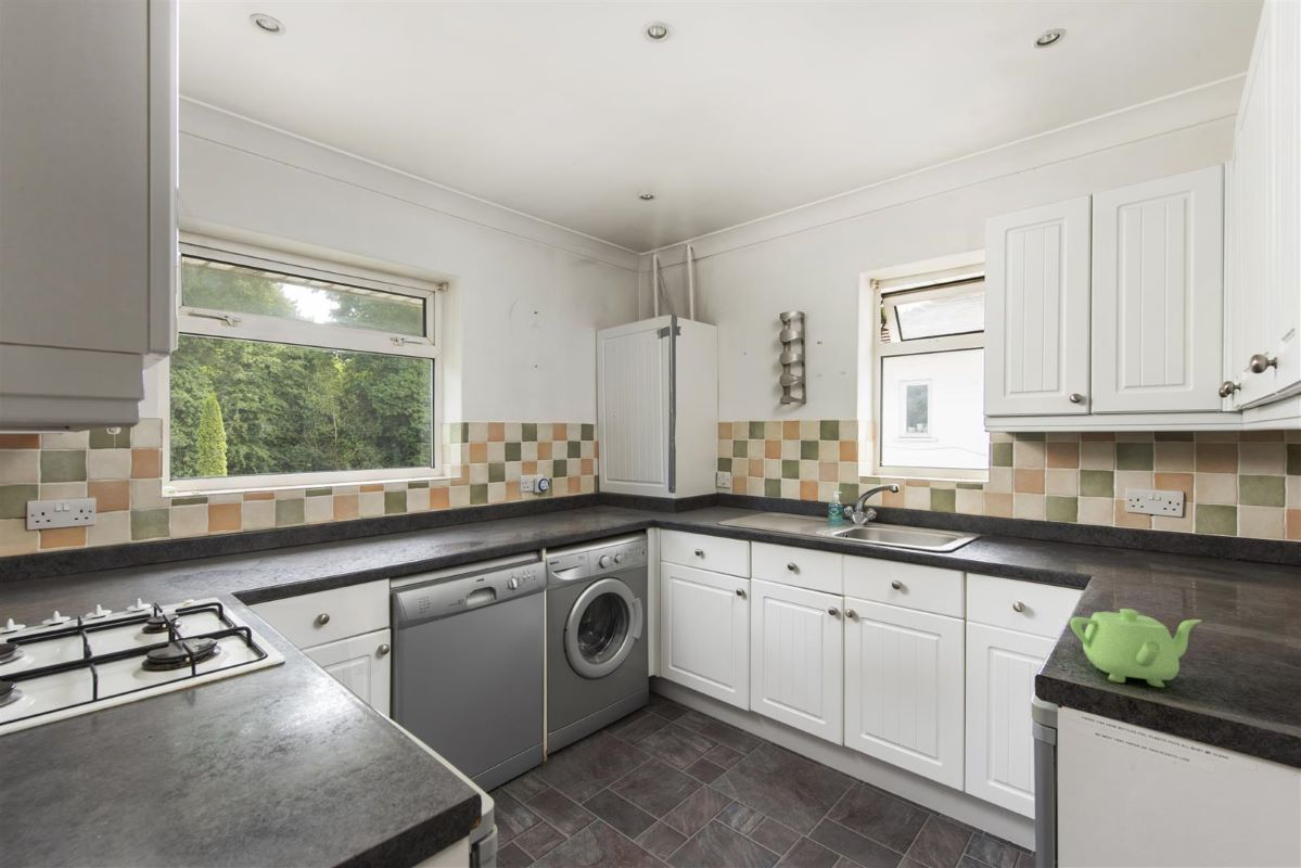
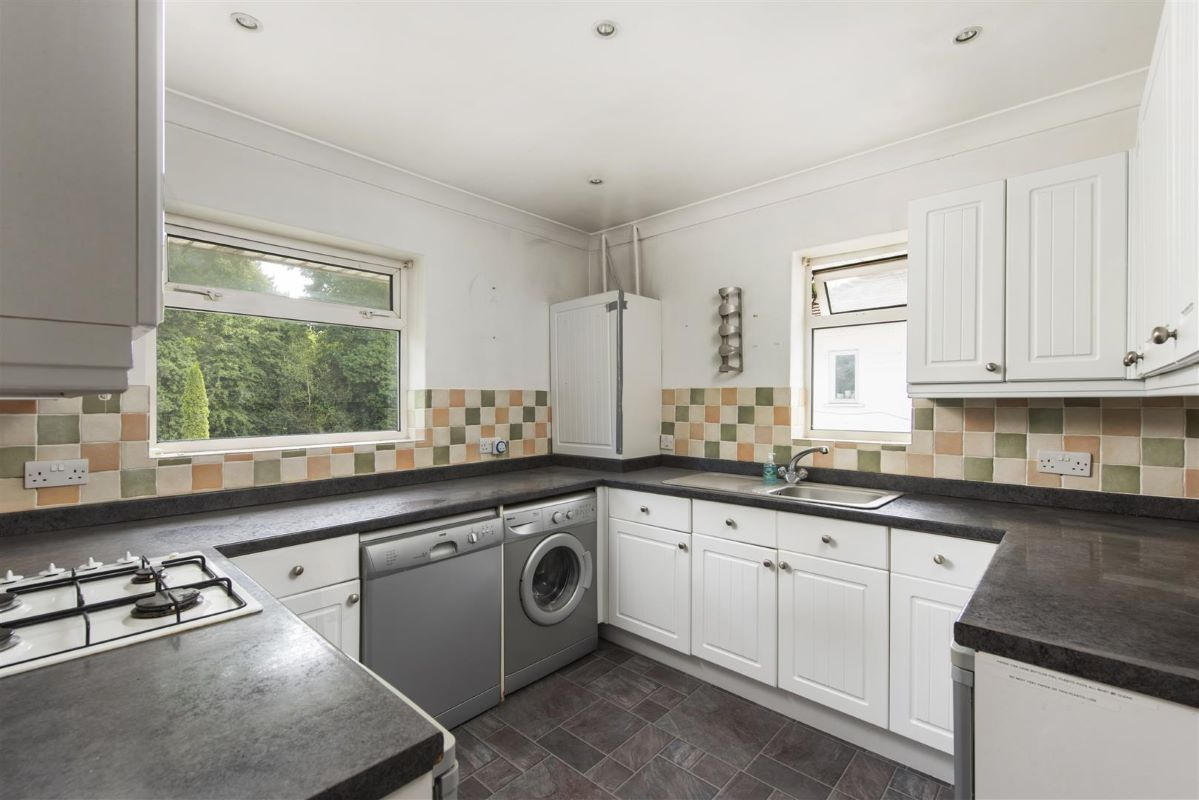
- teapot (1133, 642)
